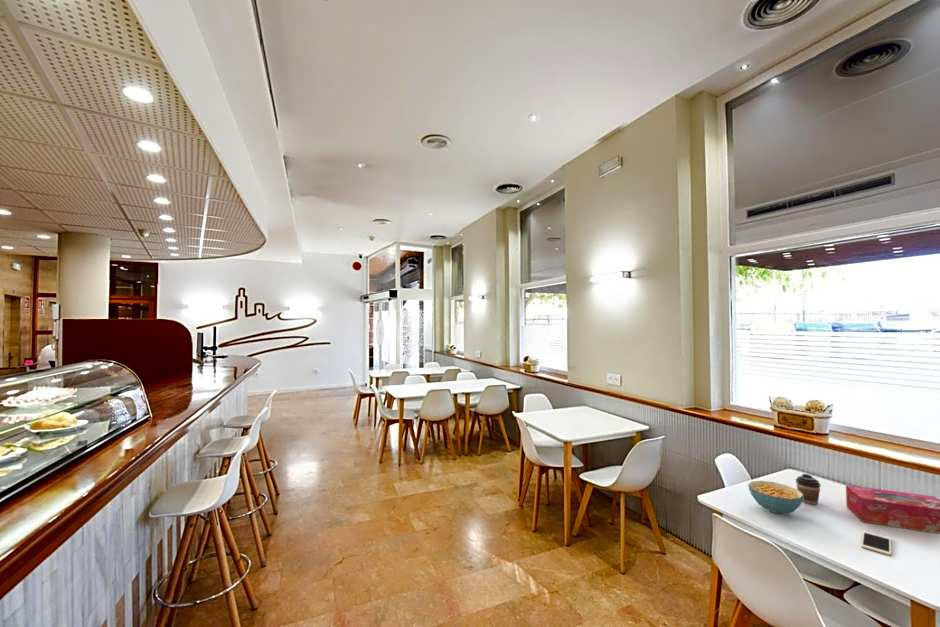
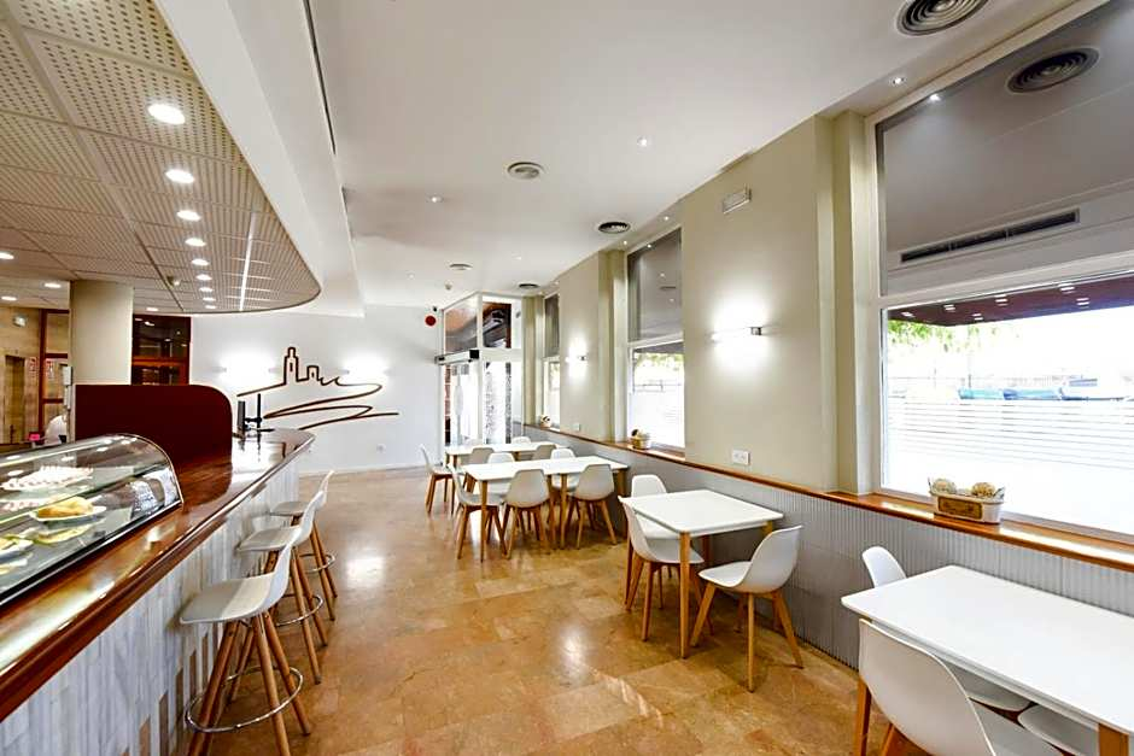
- cell phone (876, 542)
- coffee cup (808, 488)
- cereal bowl (775, 500)
- tissue box (898, 508)
